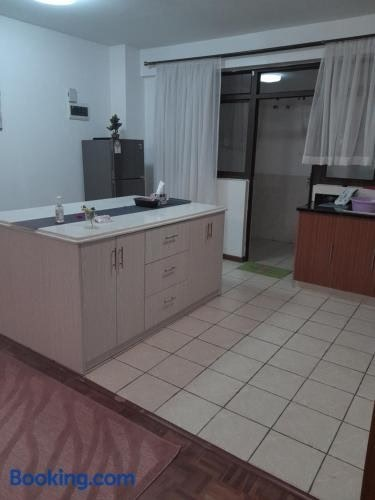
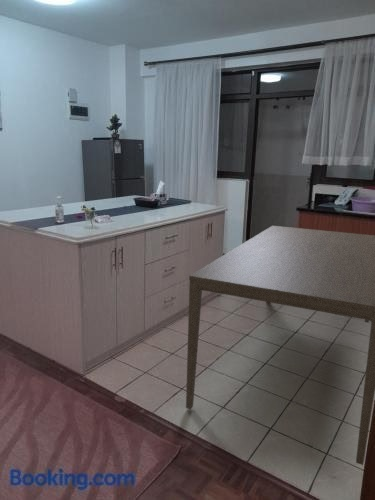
+ dining table (302, 305)
